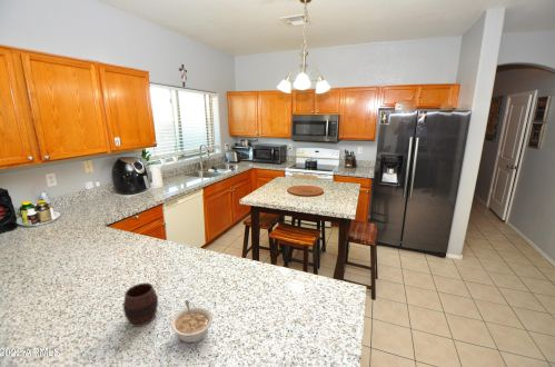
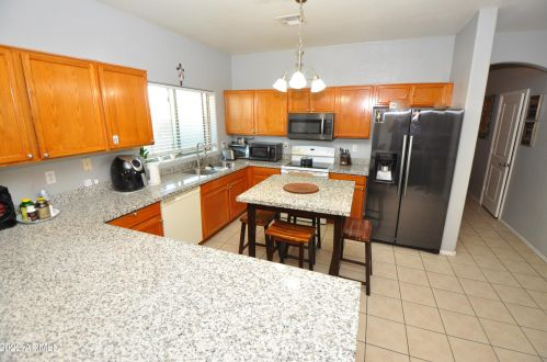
- cup (140, 304)
- legume (190, 324)
